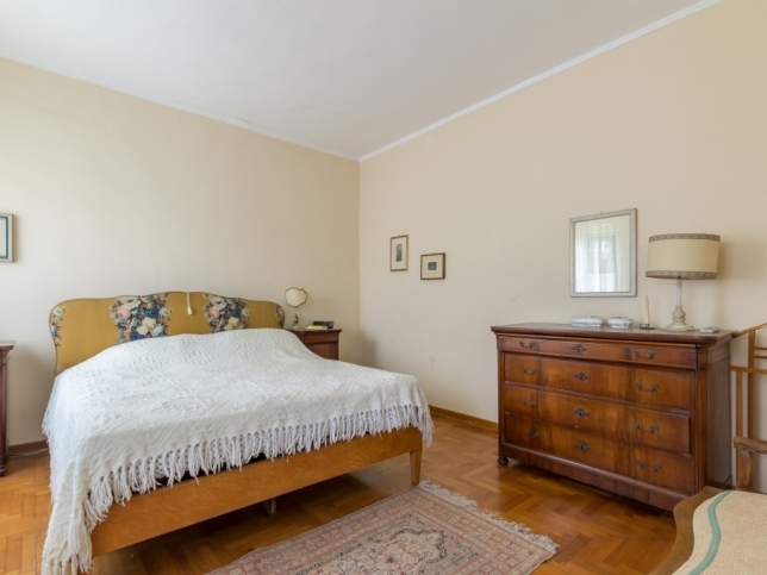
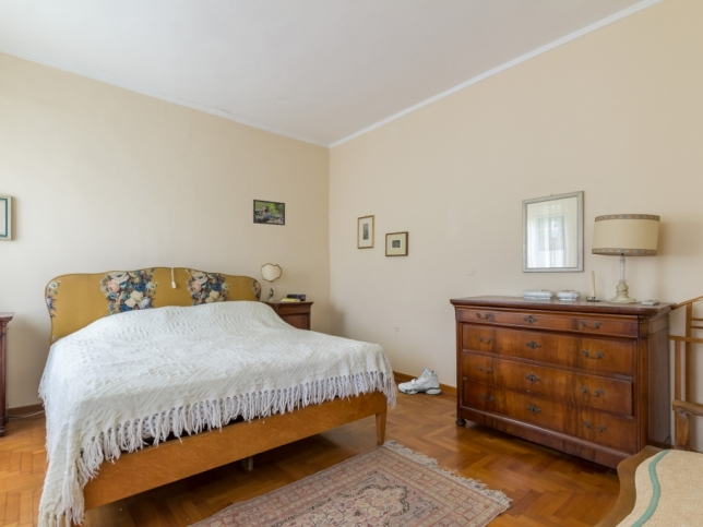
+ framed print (269, 213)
+ sneaker (419, 380)
